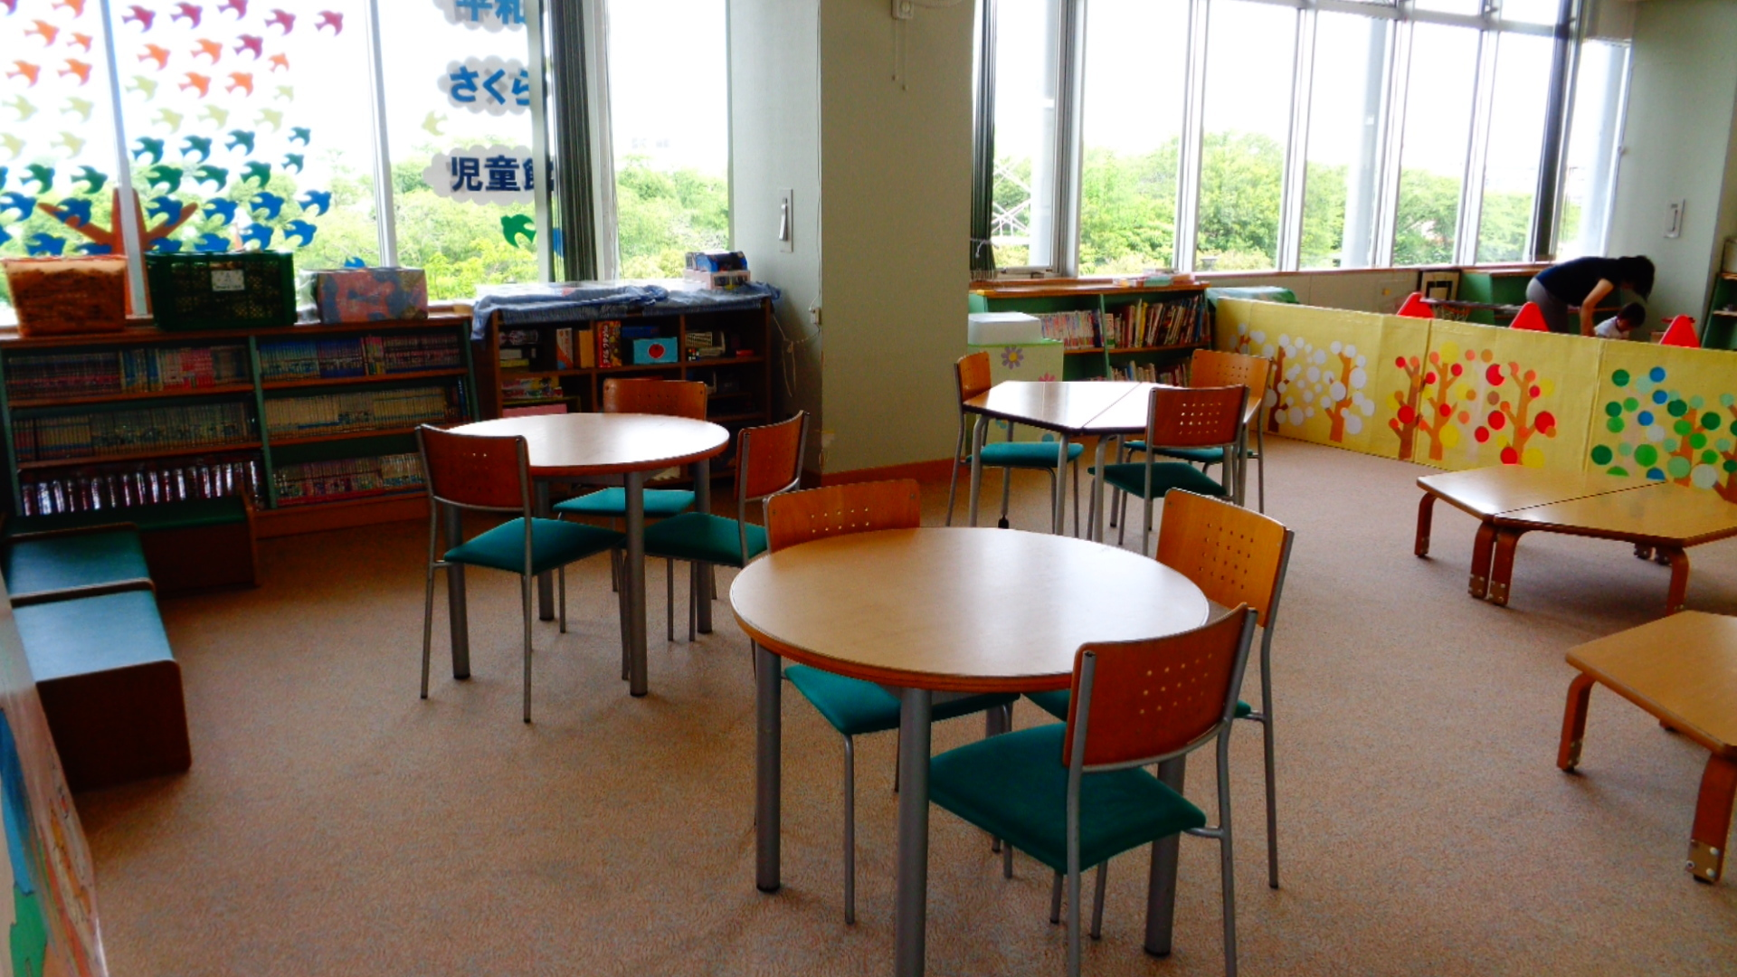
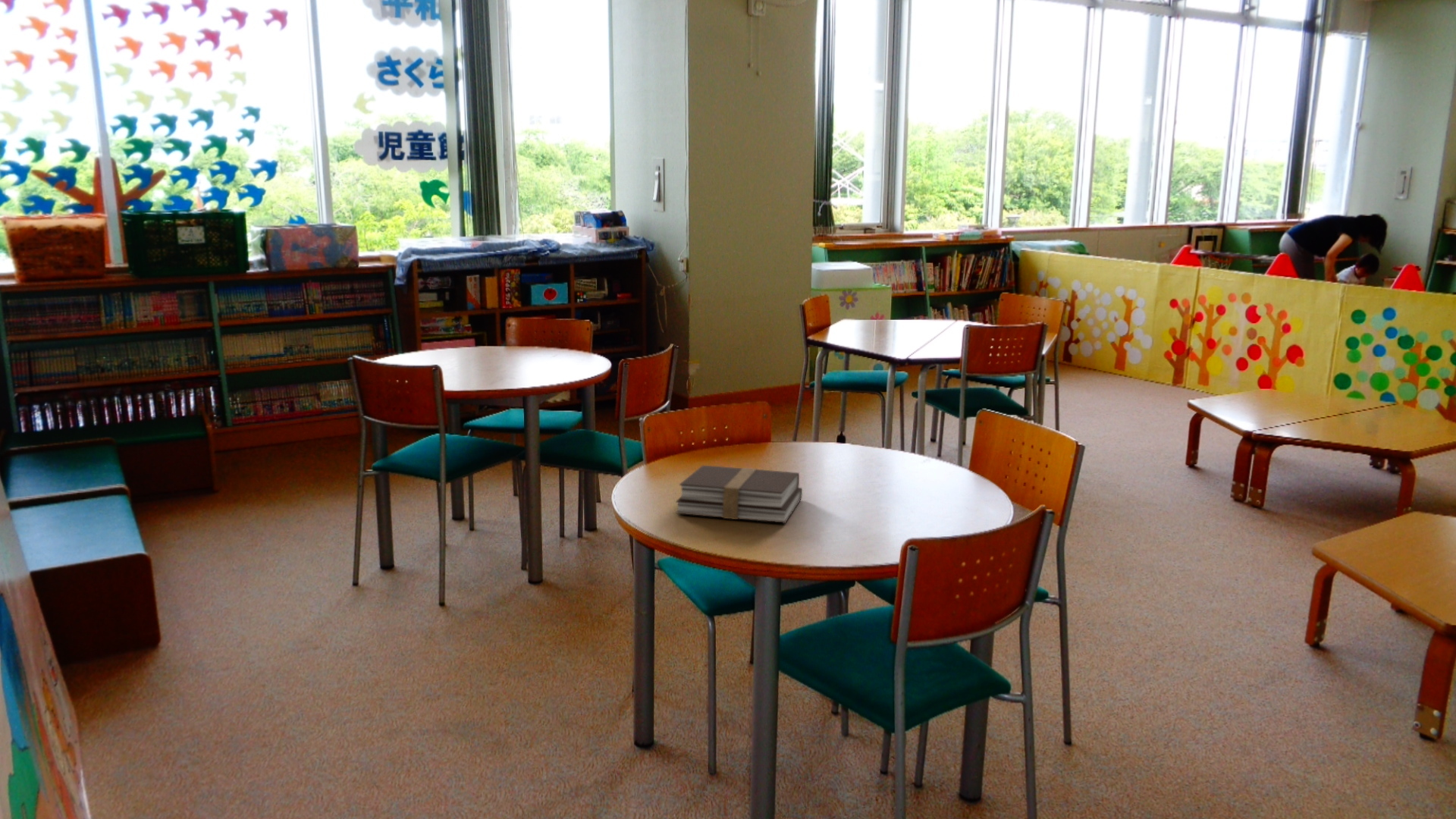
+ book (740, 491)
